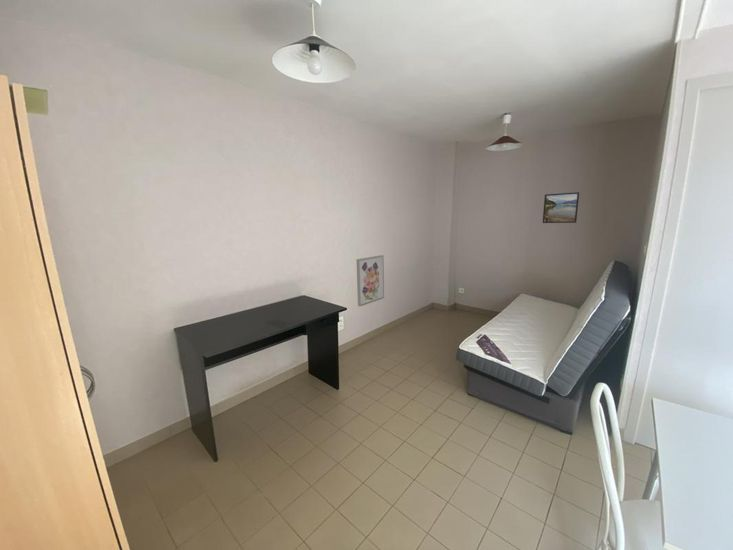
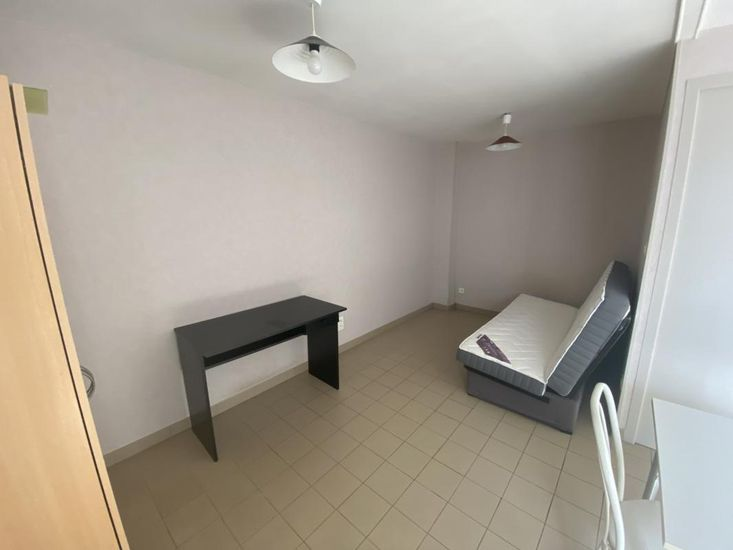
- wall art (371, 279)
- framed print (560, 208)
